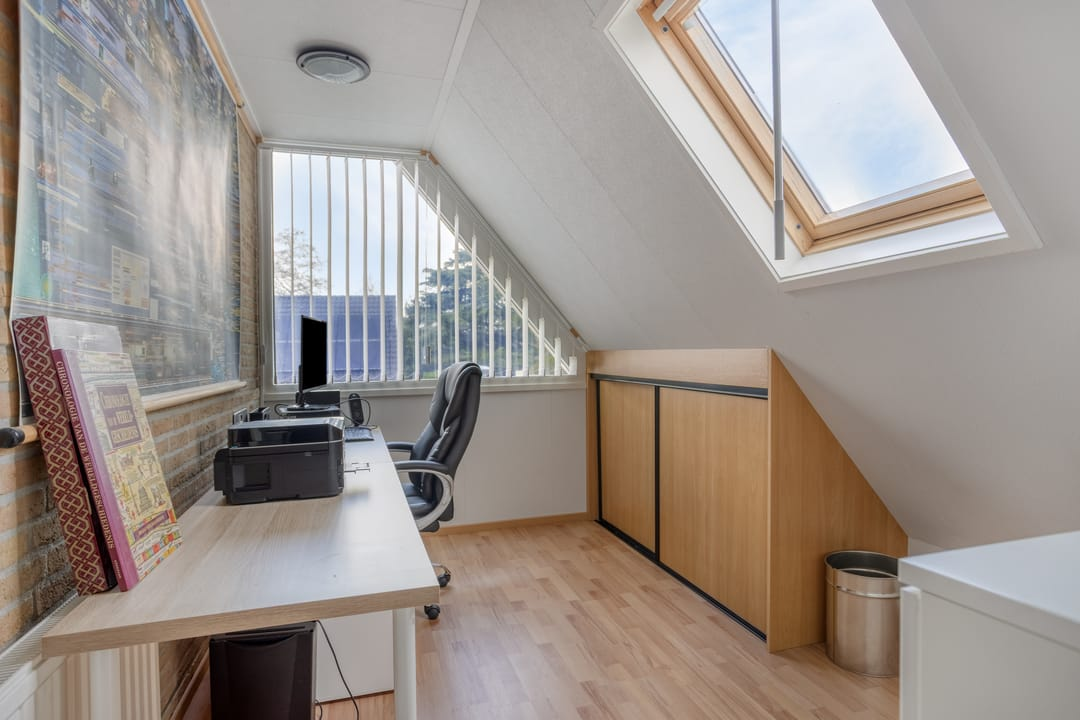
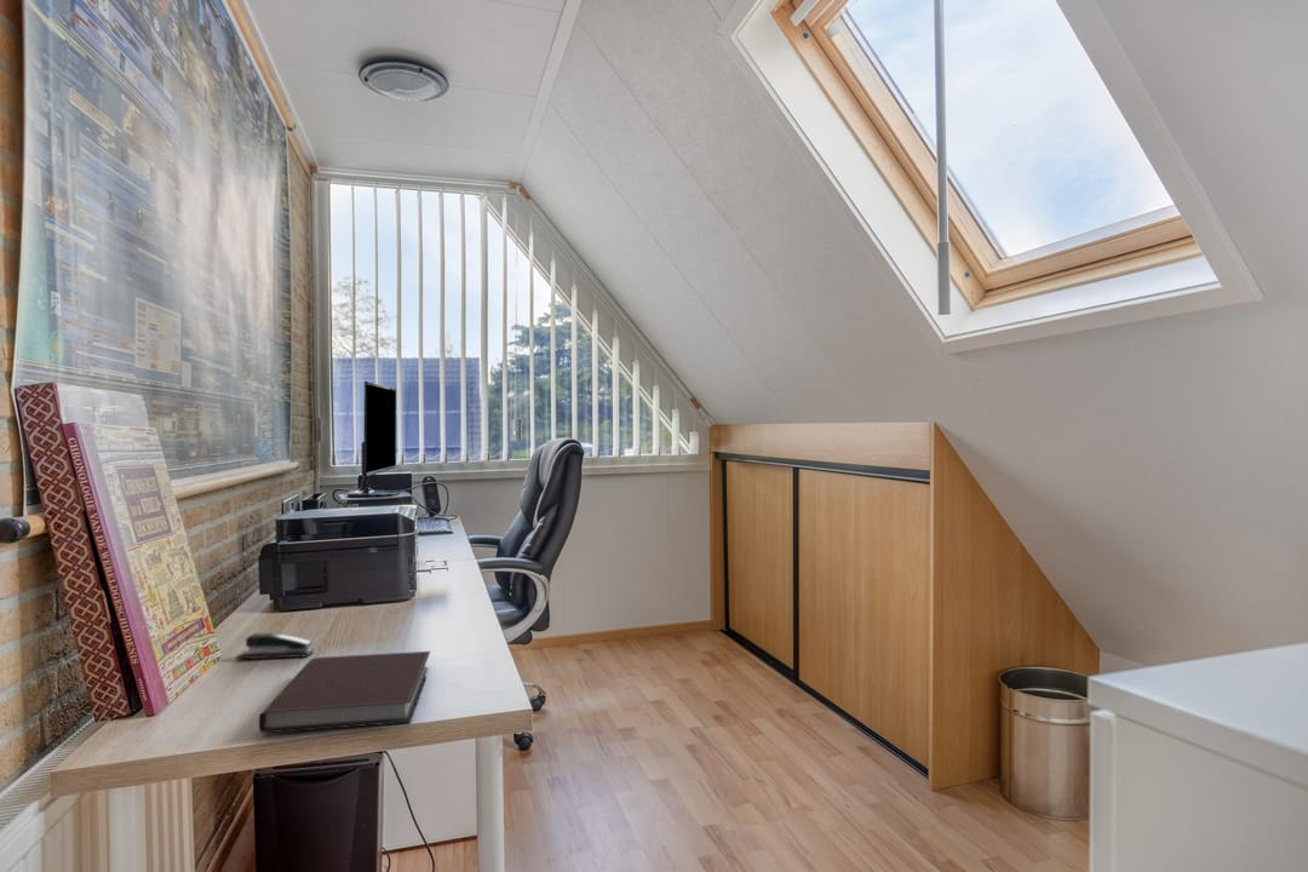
+ stapler (275, 644)
+ notebook (355, 687)
